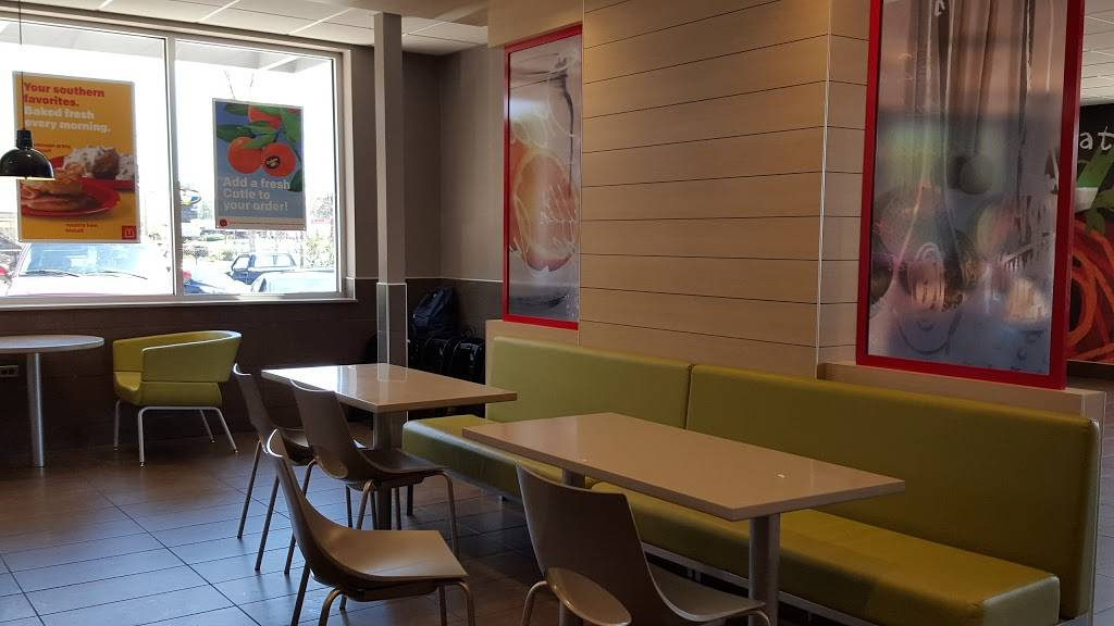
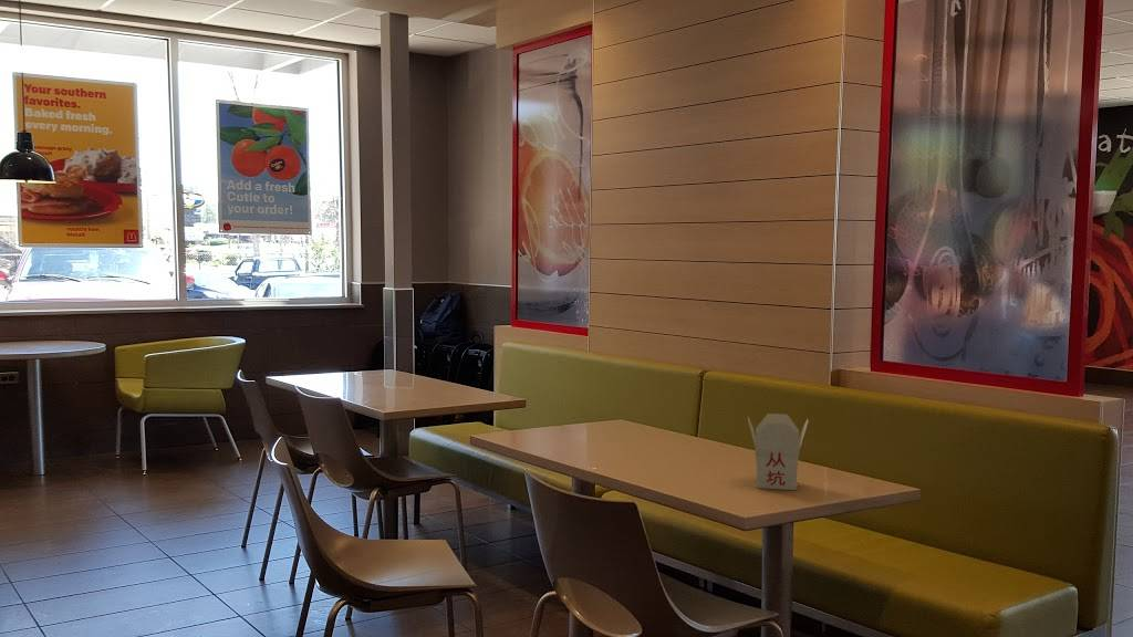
+ takeout container (777, 451)
